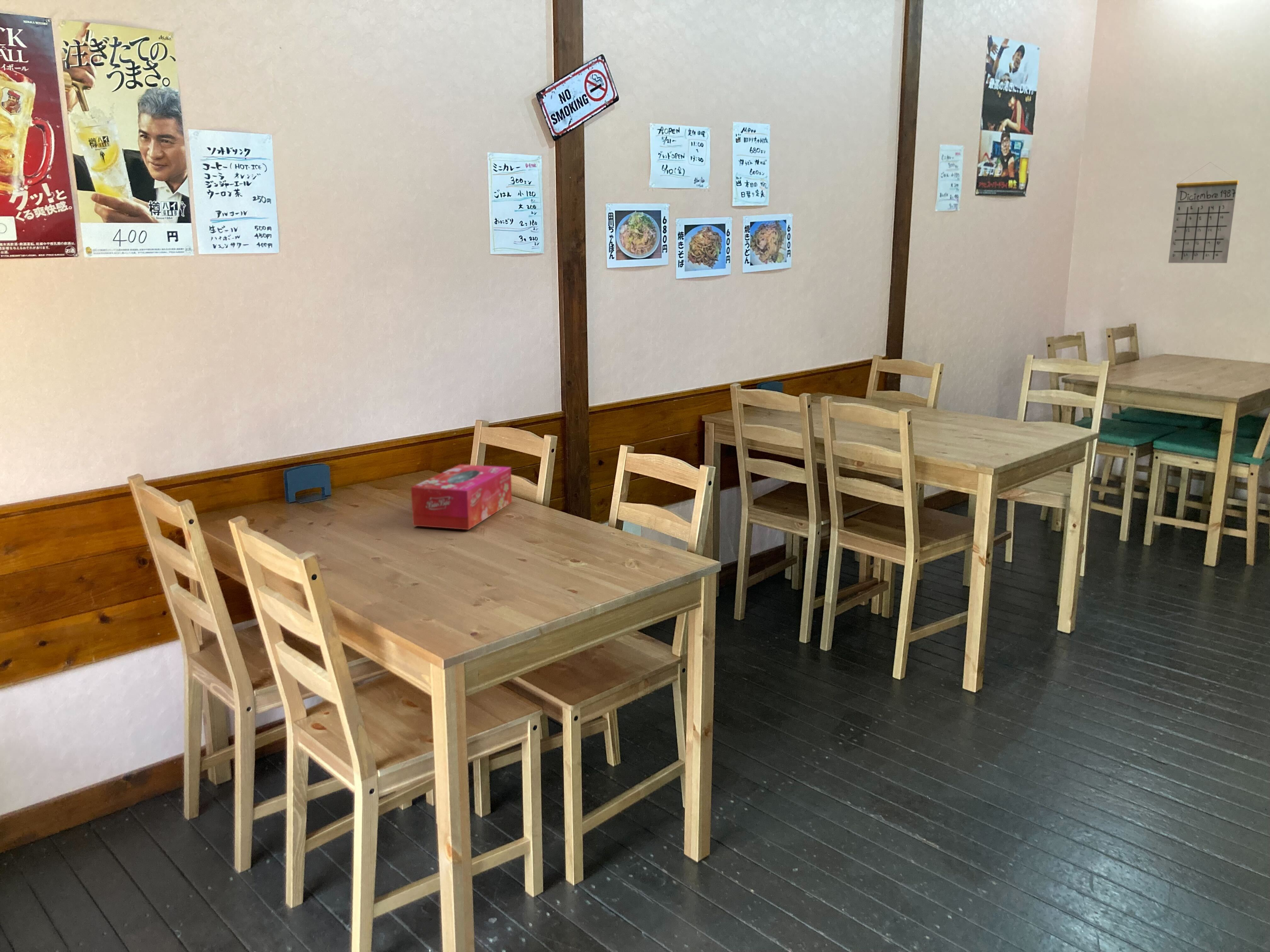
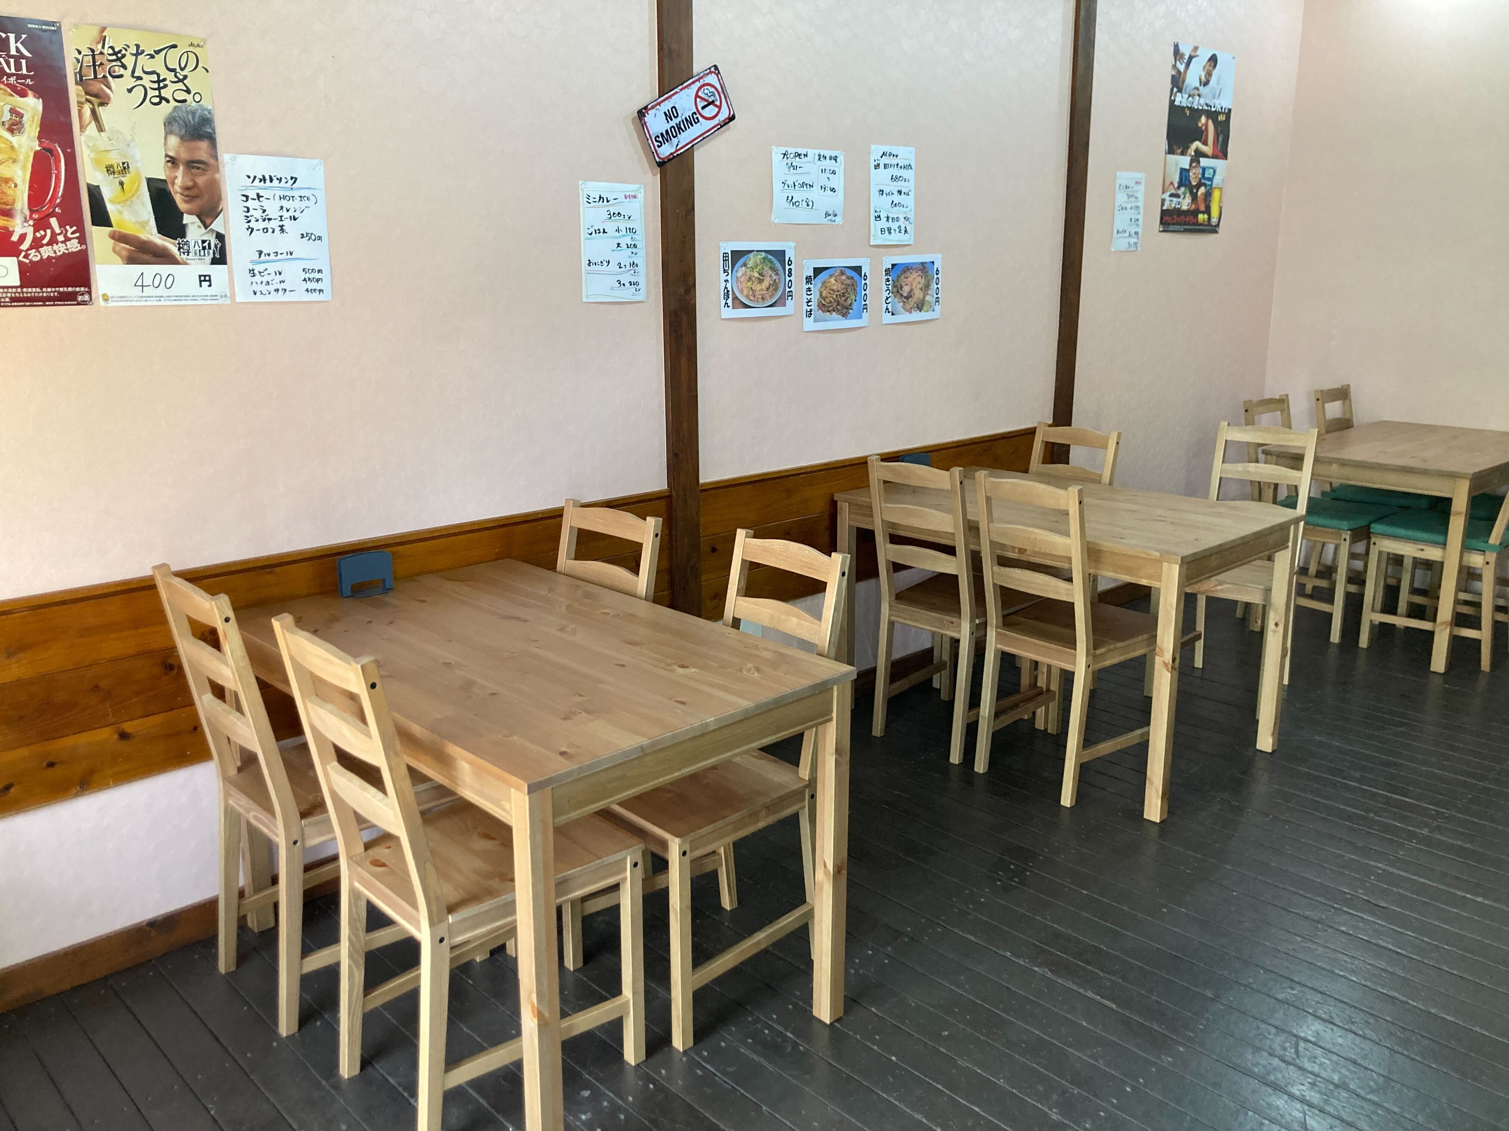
- calendar (1203, 213)
- tissue box (464, 495)
